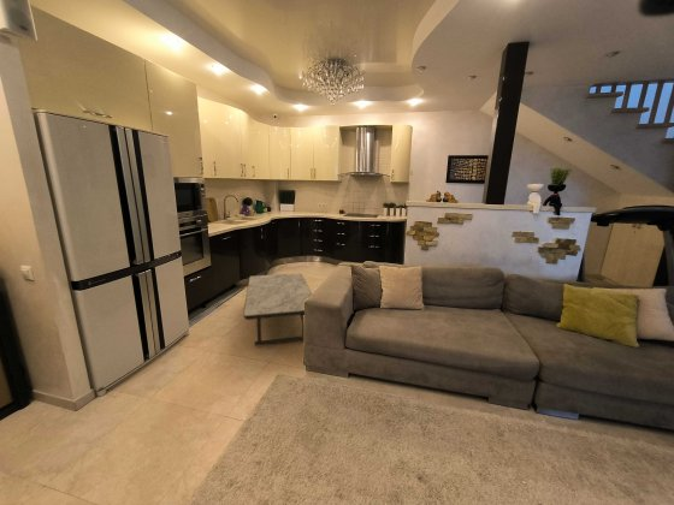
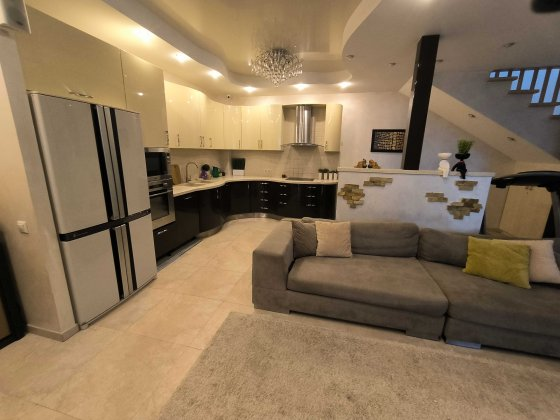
- coffee table (279, 307)
